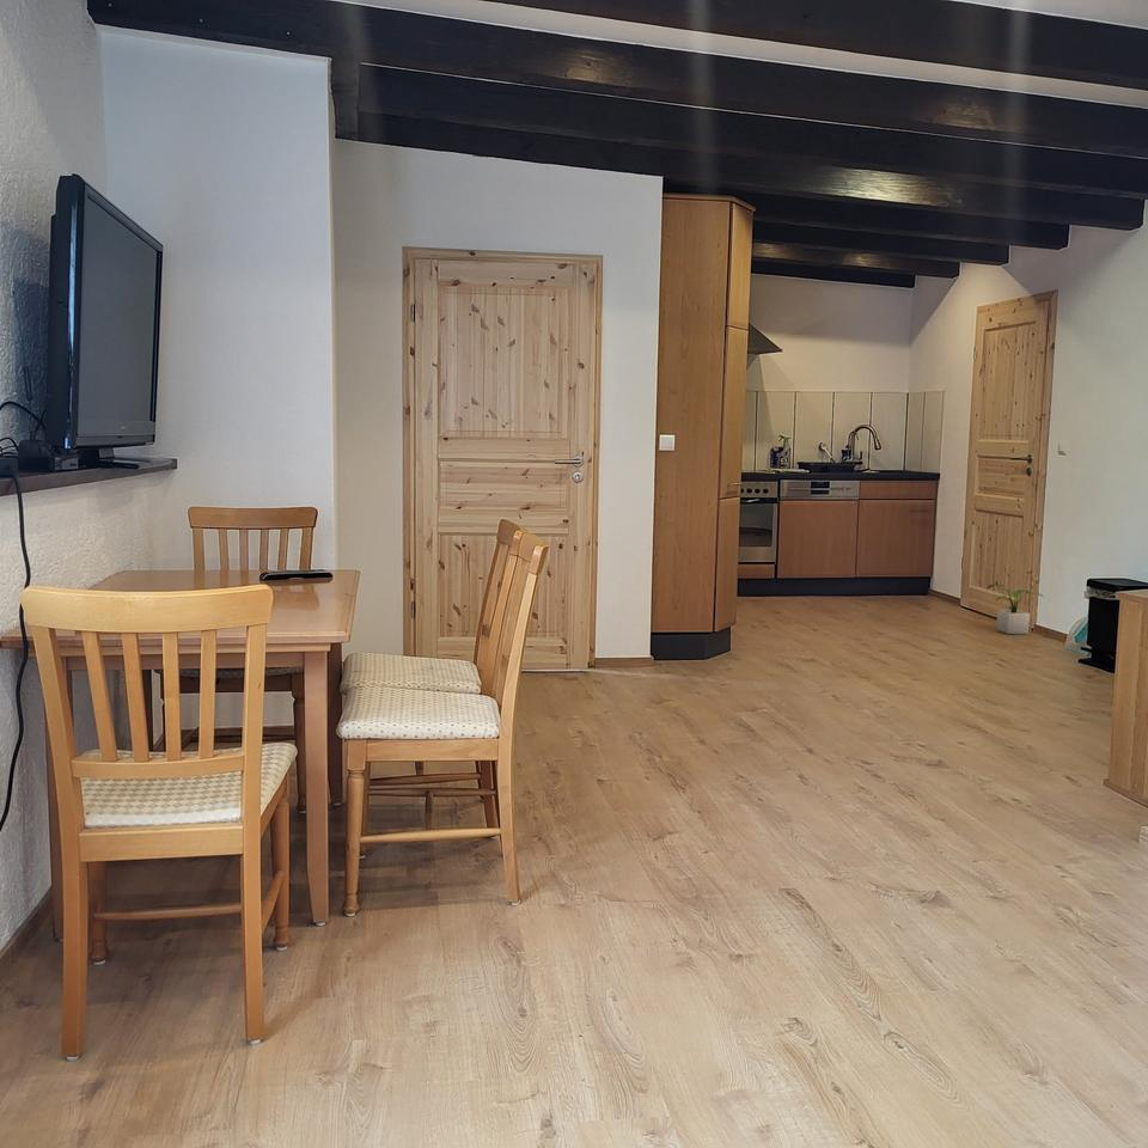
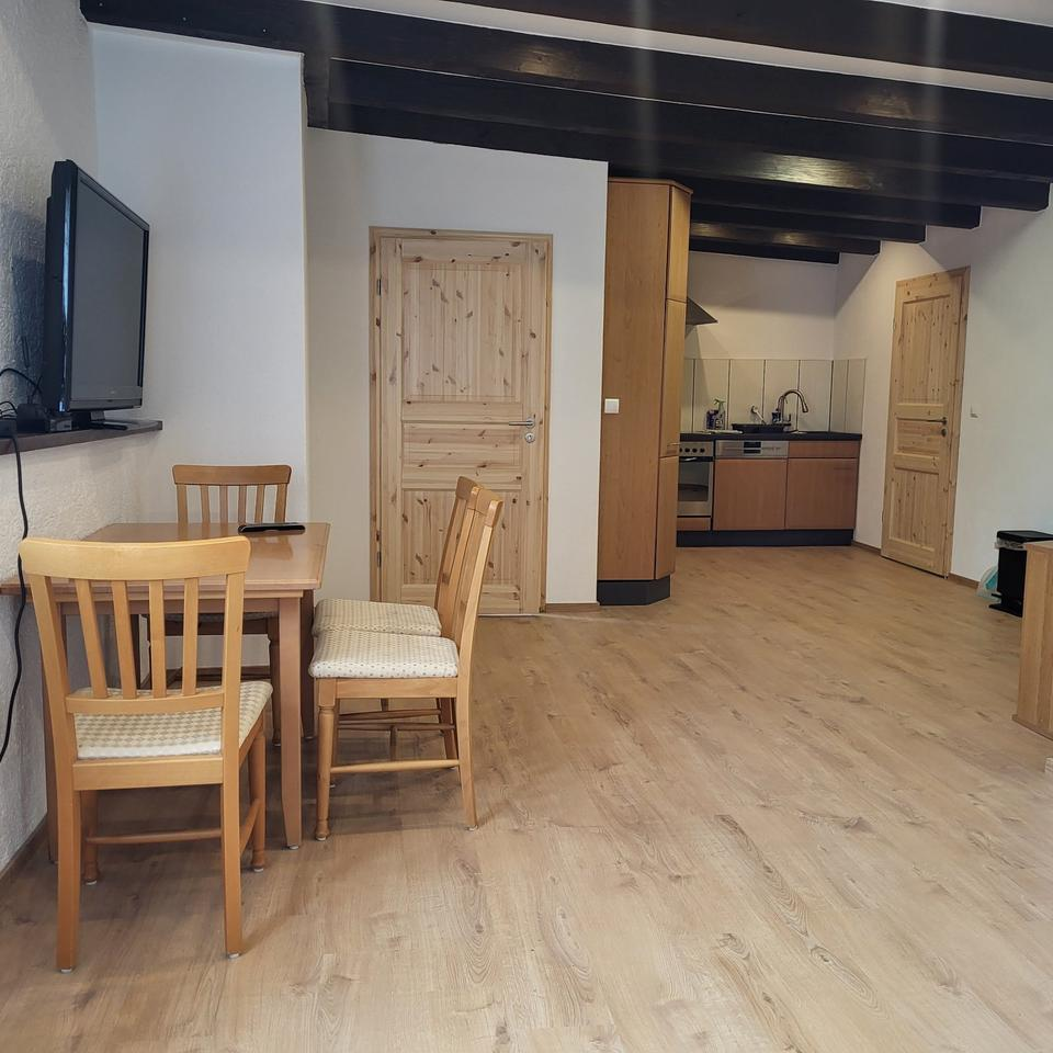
- potted plant (1013, 609)
